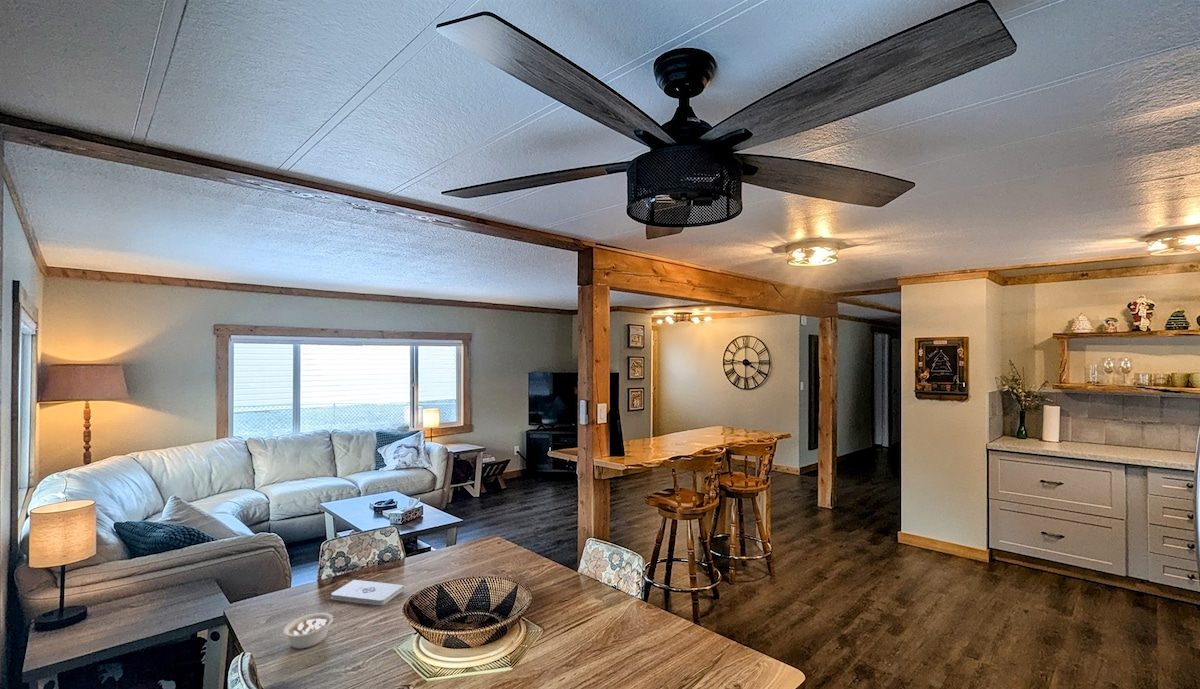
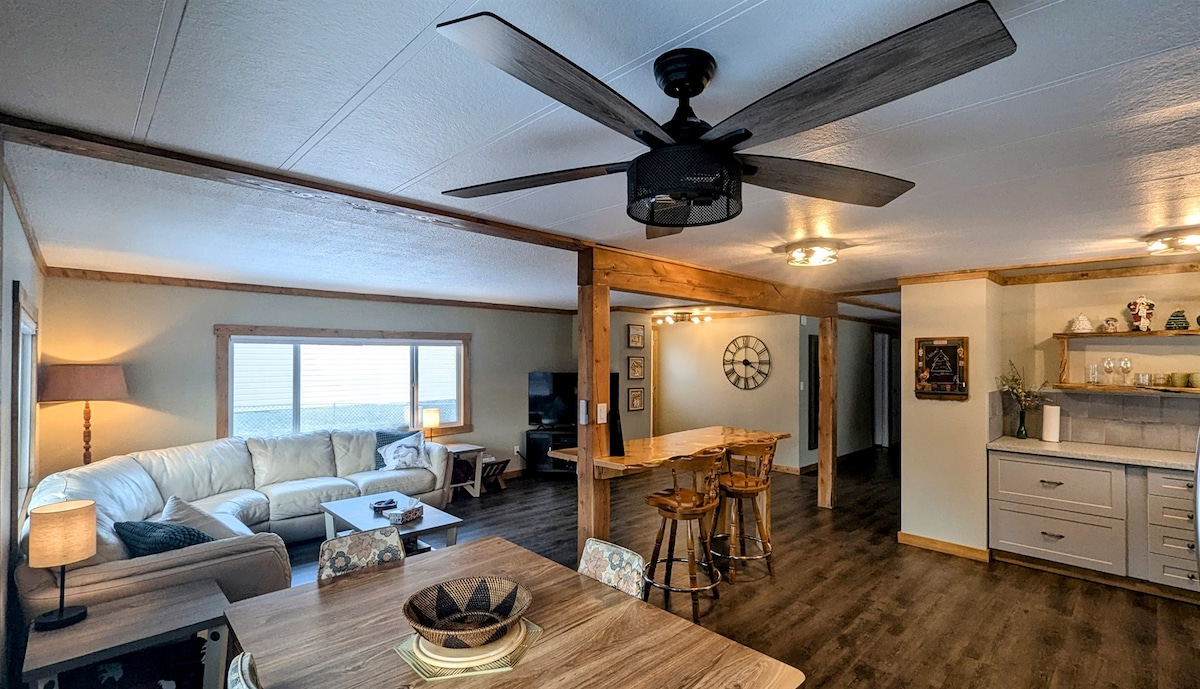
- legume (310, 629)
- notepad (367, 592)
